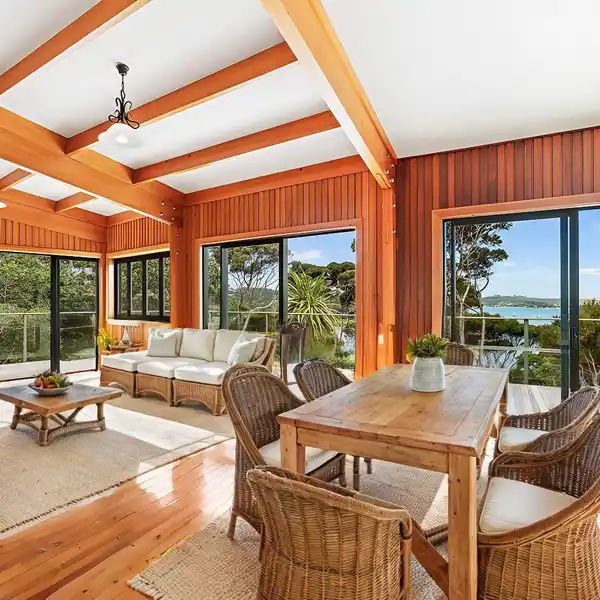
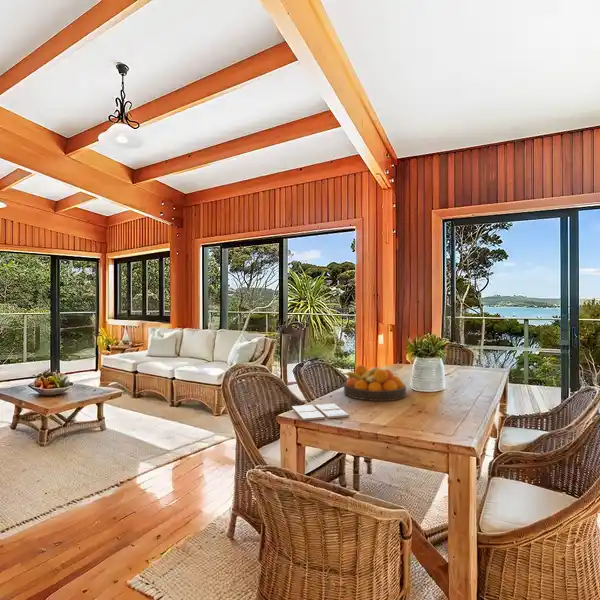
+ fruit bowl (374, 380)
+ drink coaster (319, 410)
